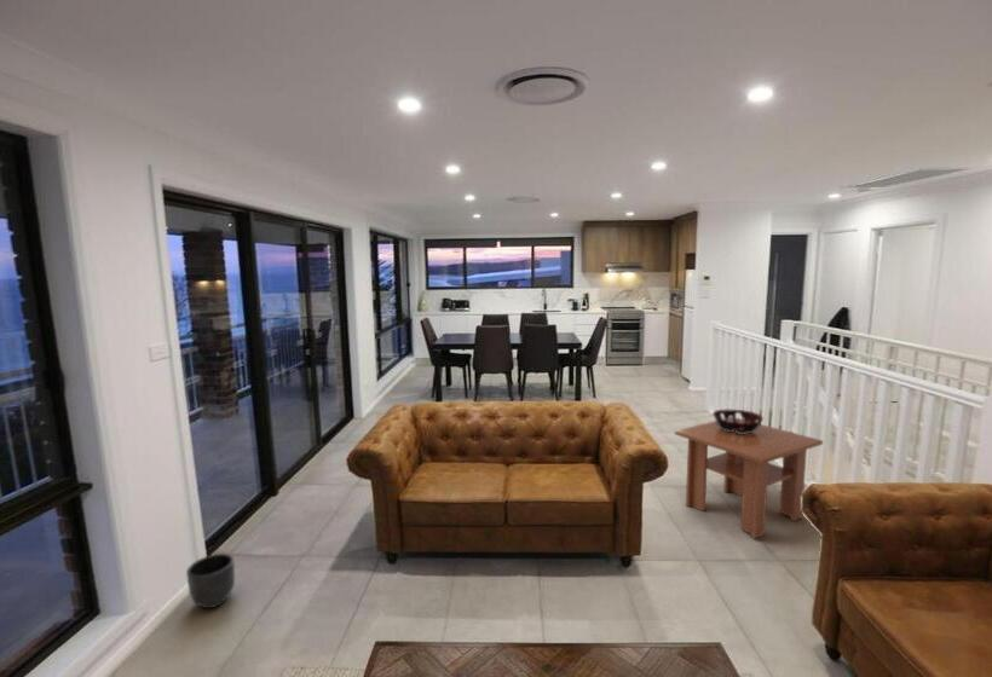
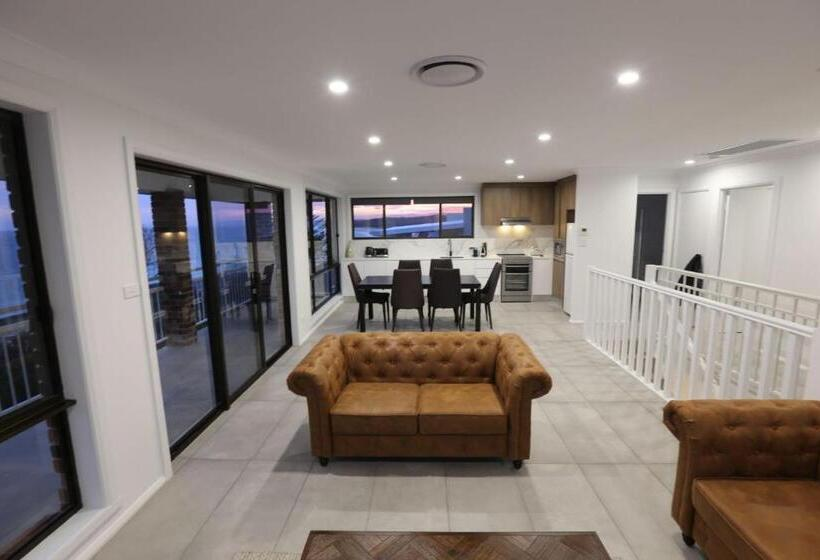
- coffee table (744, 473)
- planter (212, 583)
- decorative bowl (737, 422)
